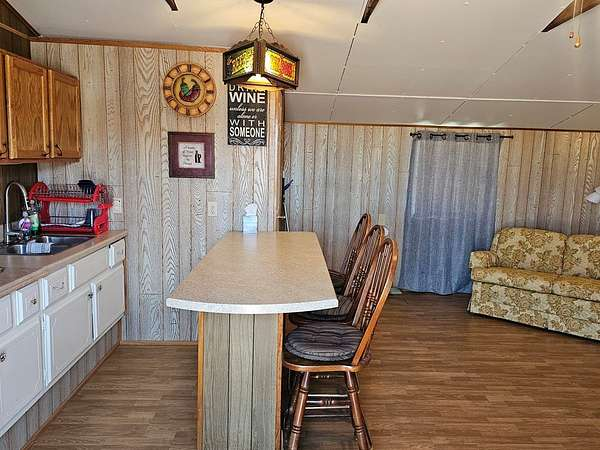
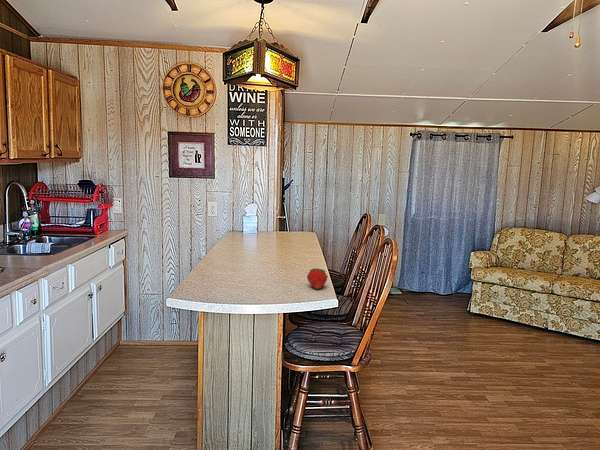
+ fruit (316, 277)
